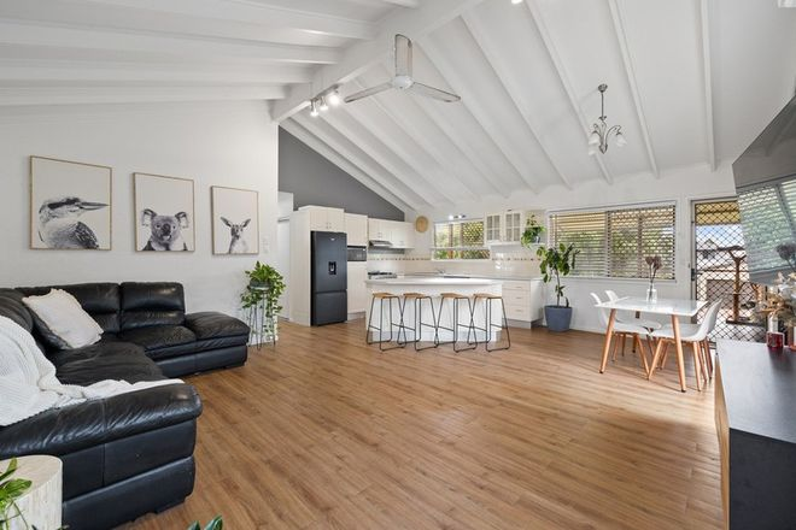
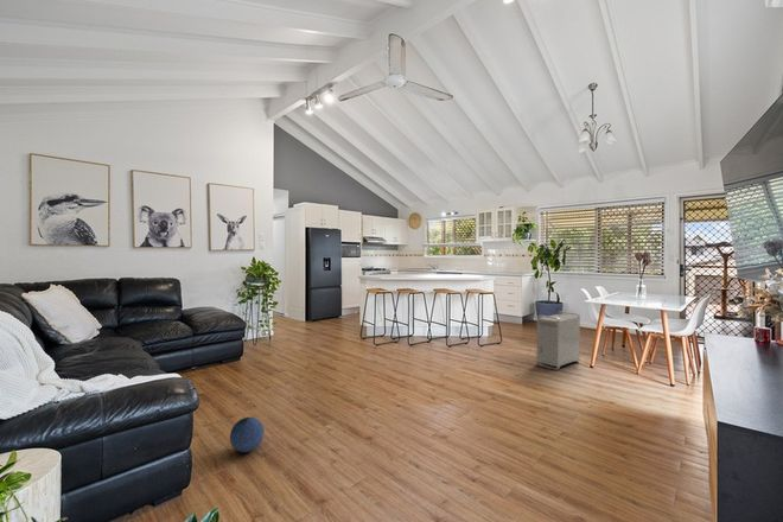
+ storage bin (558, 338)
+ ball (247, 434)
